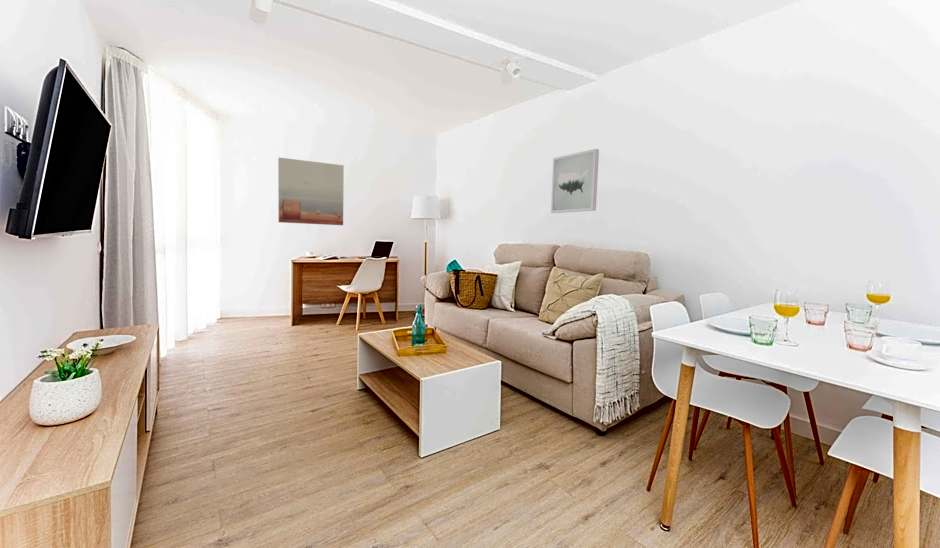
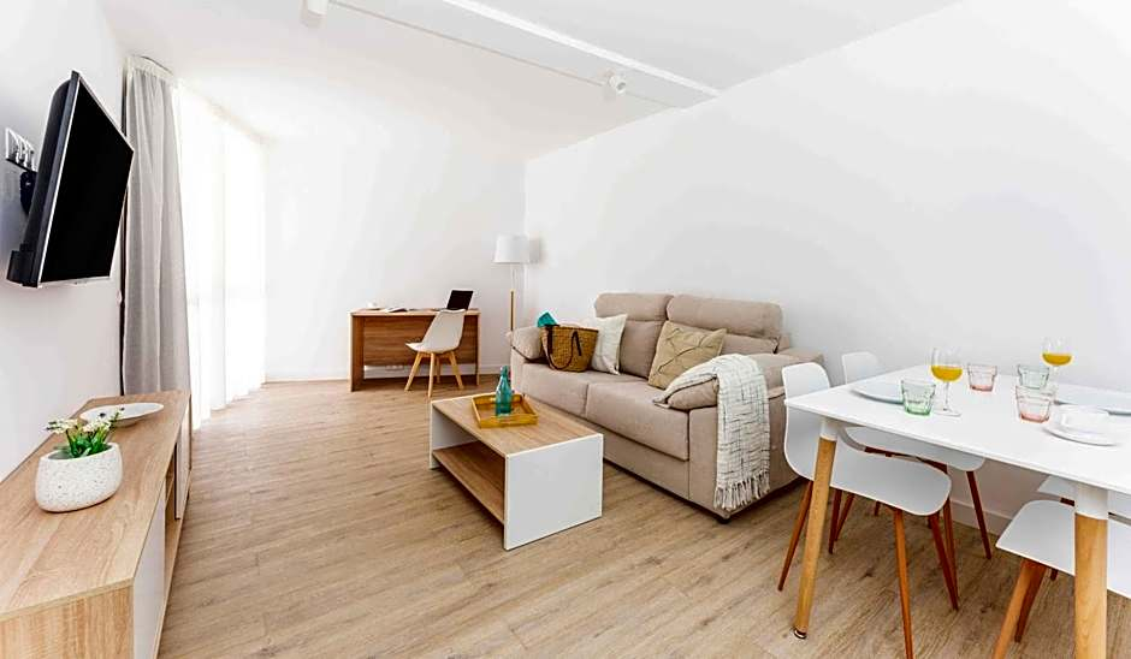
- wall art (573, 183)
- wall art (312, 192)
